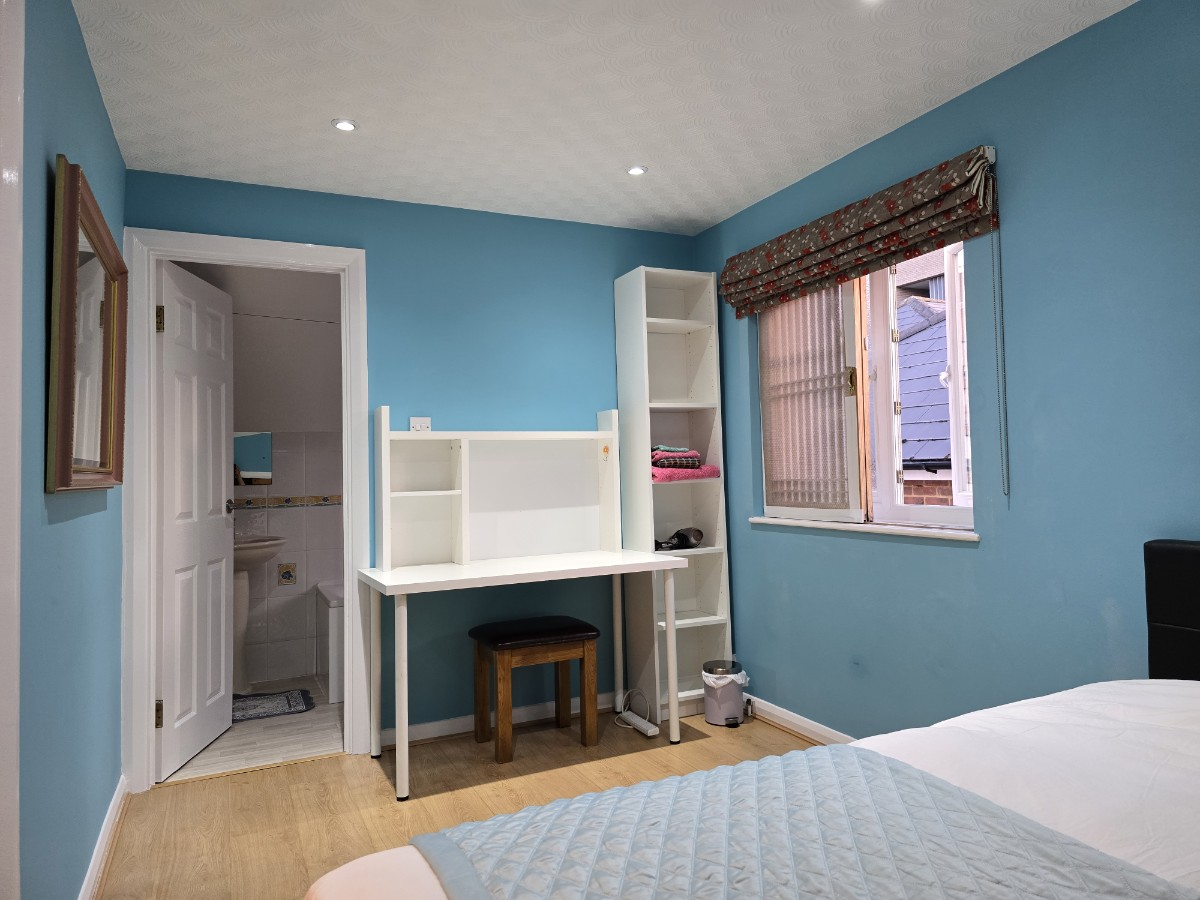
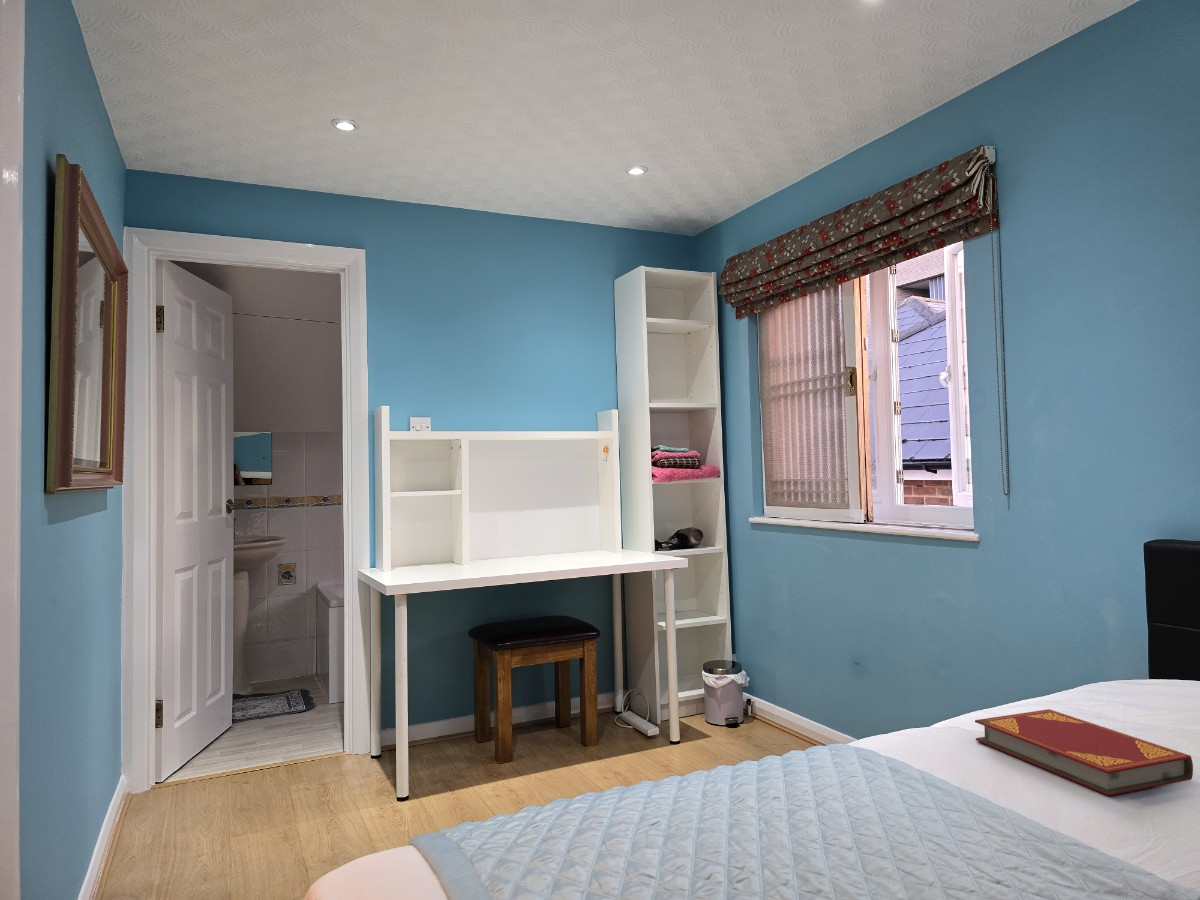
+ hardback book (1076, 747)
